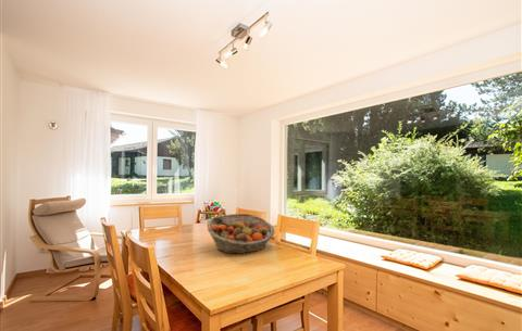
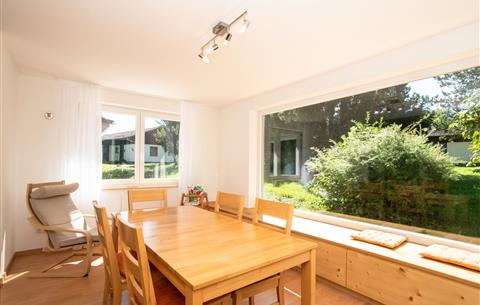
- fruit basket (240, 232)
